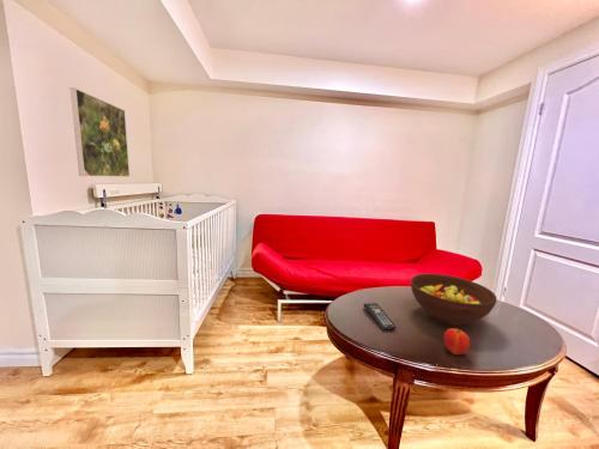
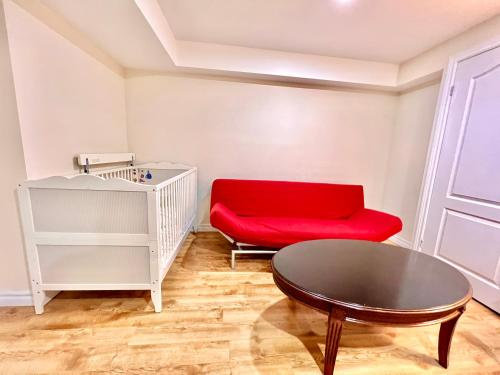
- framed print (104, 139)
- fruit bowl (448, 302)
- remote control (377, 315)
- apple (456, 340)
